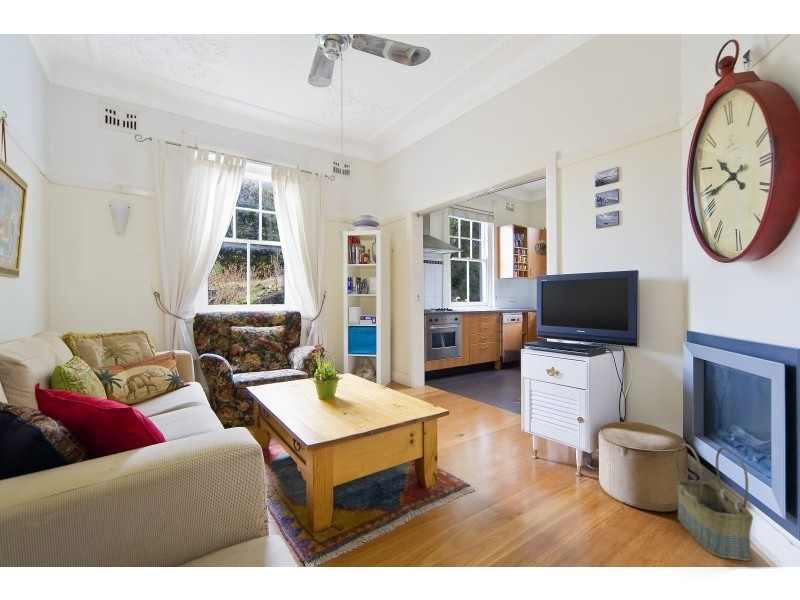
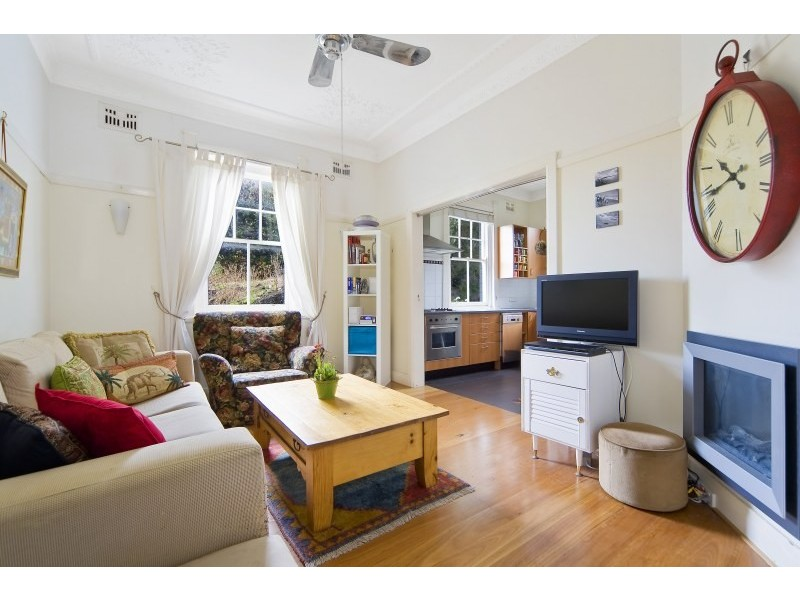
- basket (710, 491)
